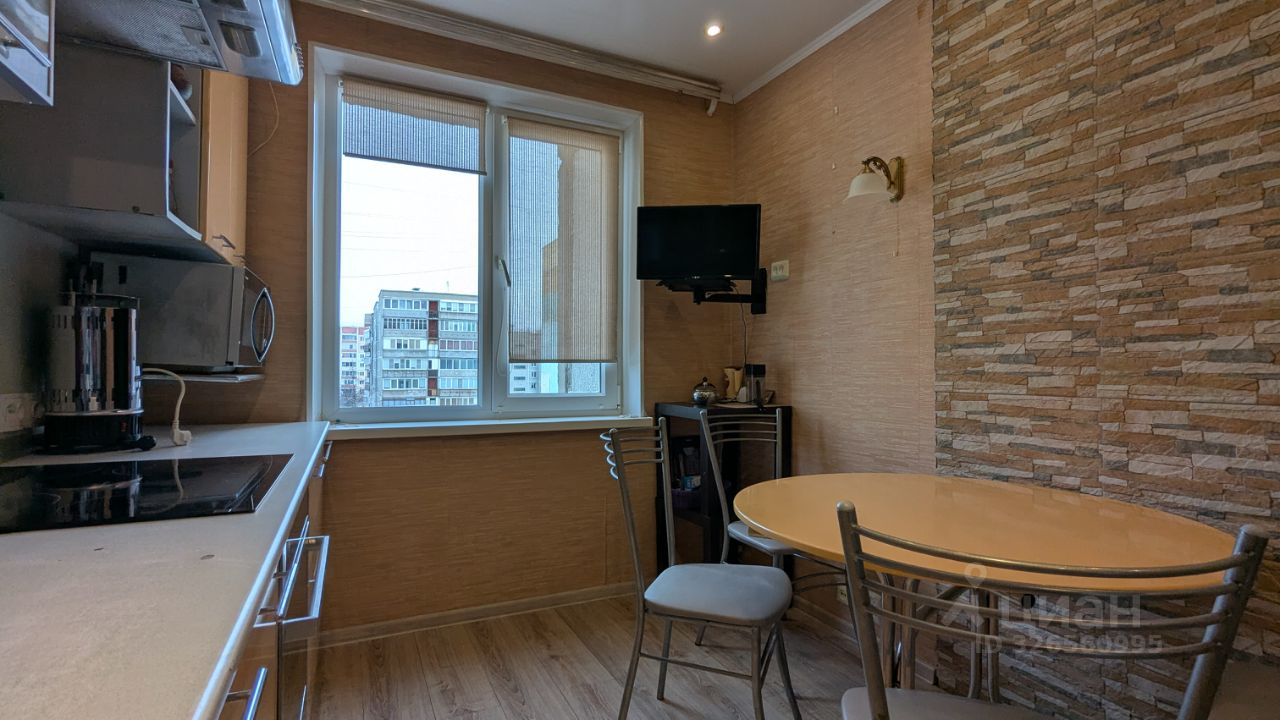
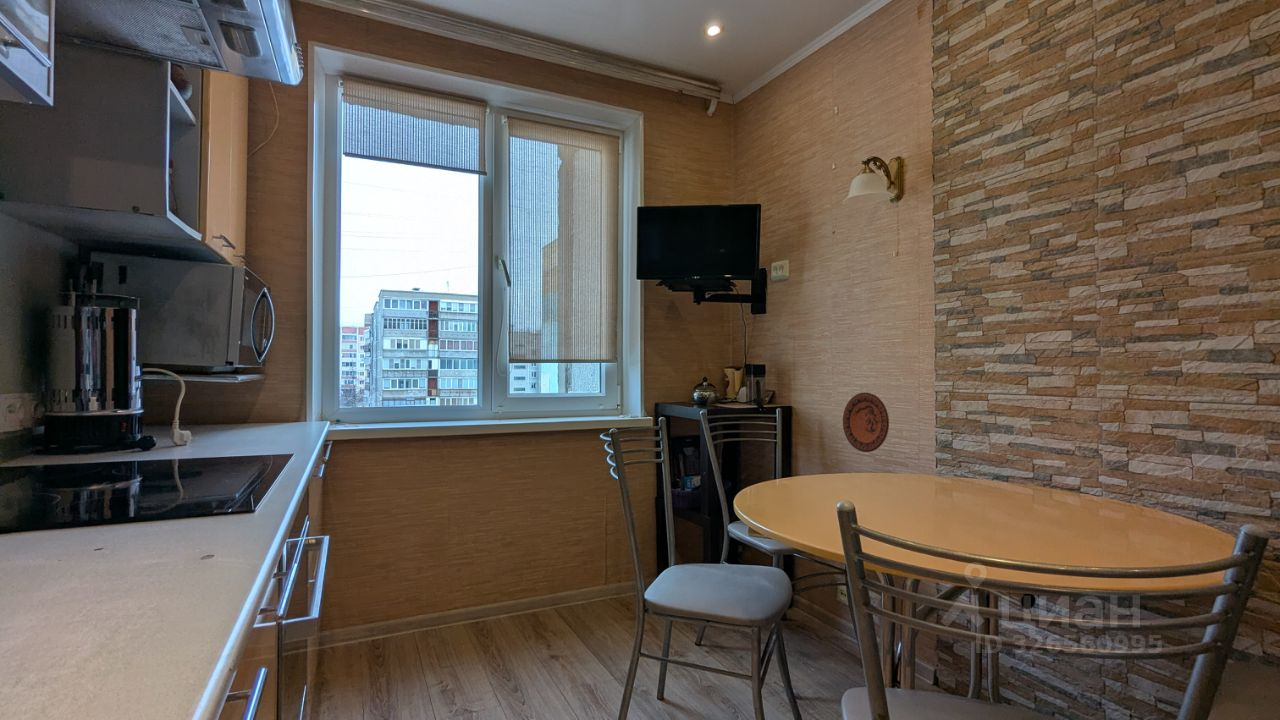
+ decorative plate (865, 422)
